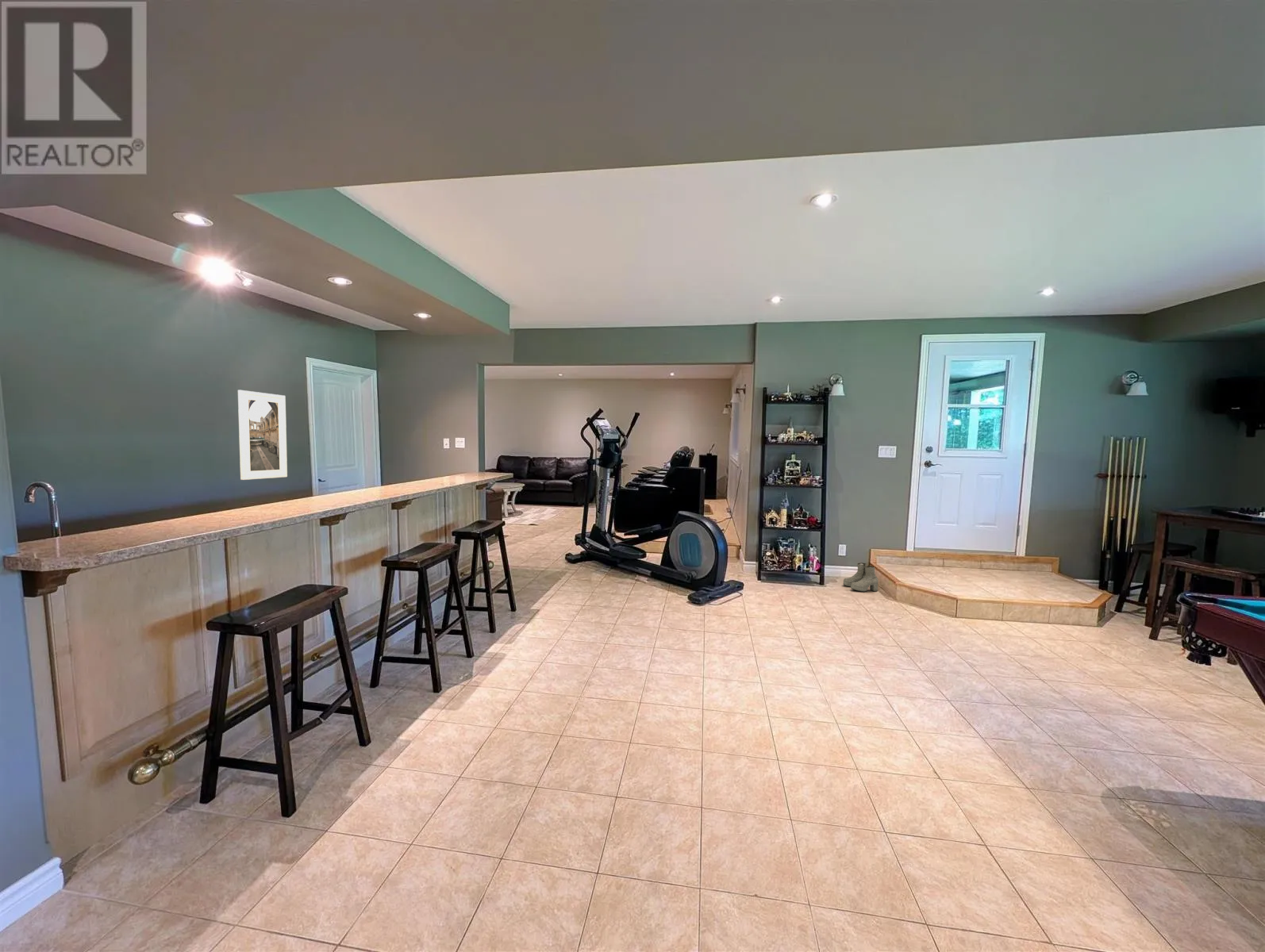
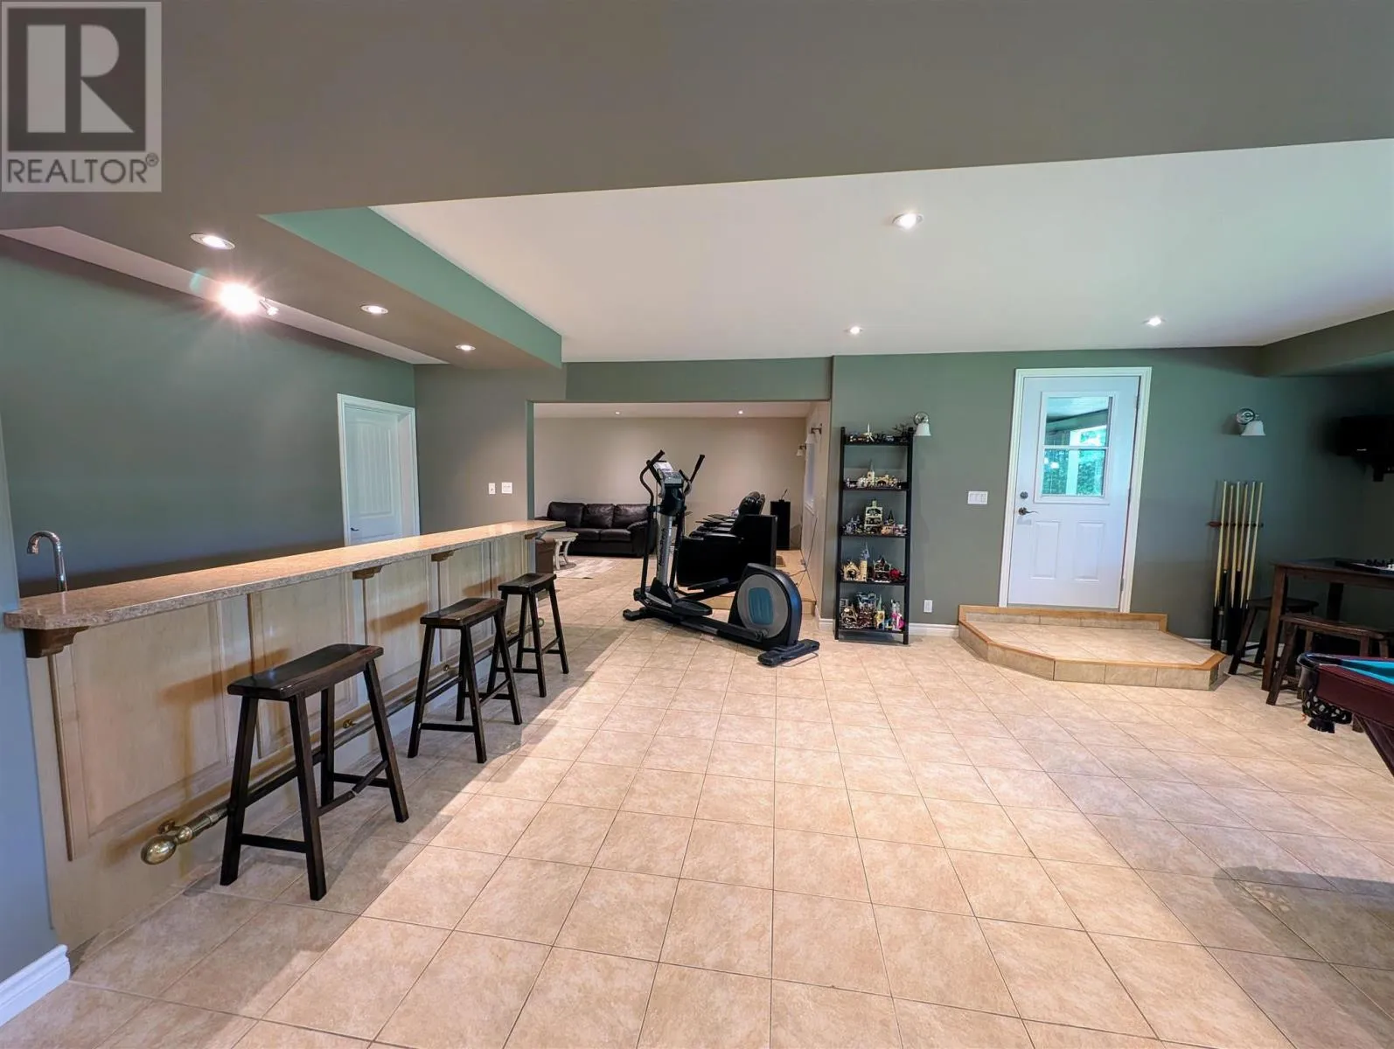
- boots (860, 576)
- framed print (263, 436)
